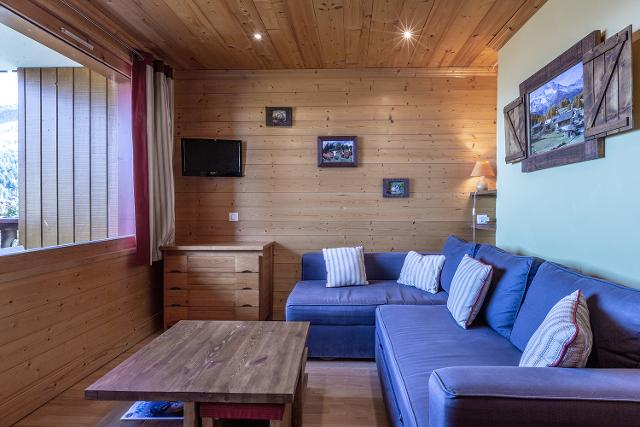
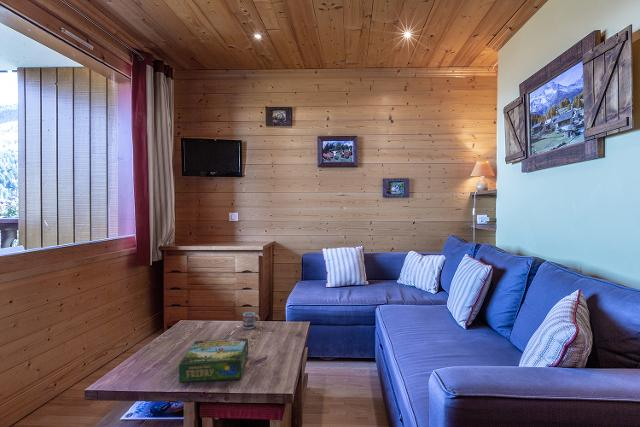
+ board game (216, 358)
+ cup (251, 320)
